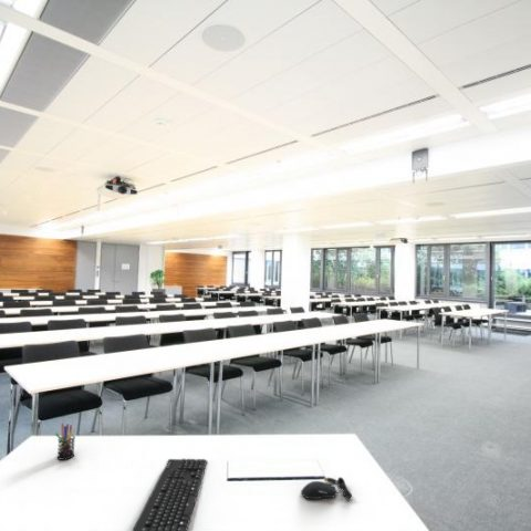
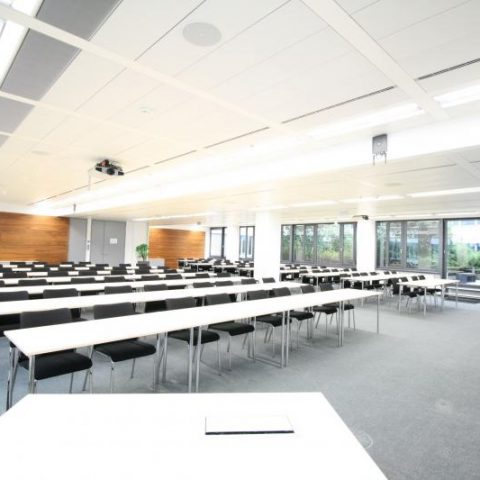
- keyboard (174, 493)
- pen holder (64, 440)
- computer mouse (324, 483)
